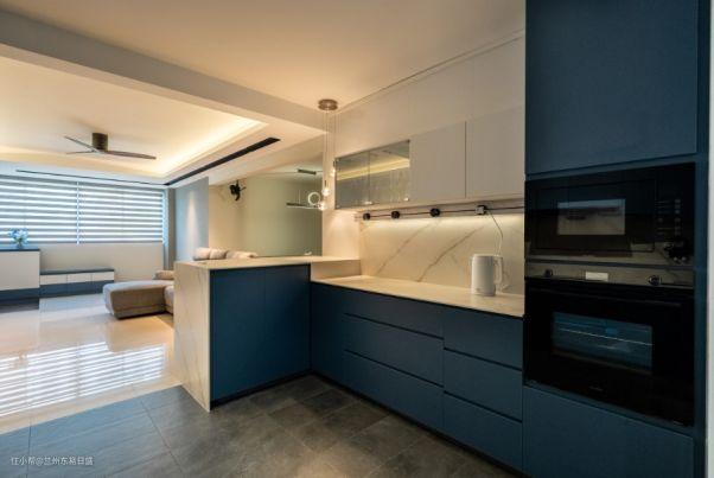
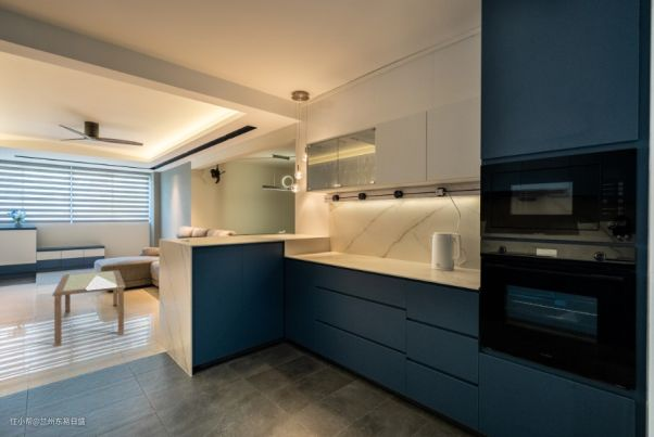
+ coffee table (89, 292)
